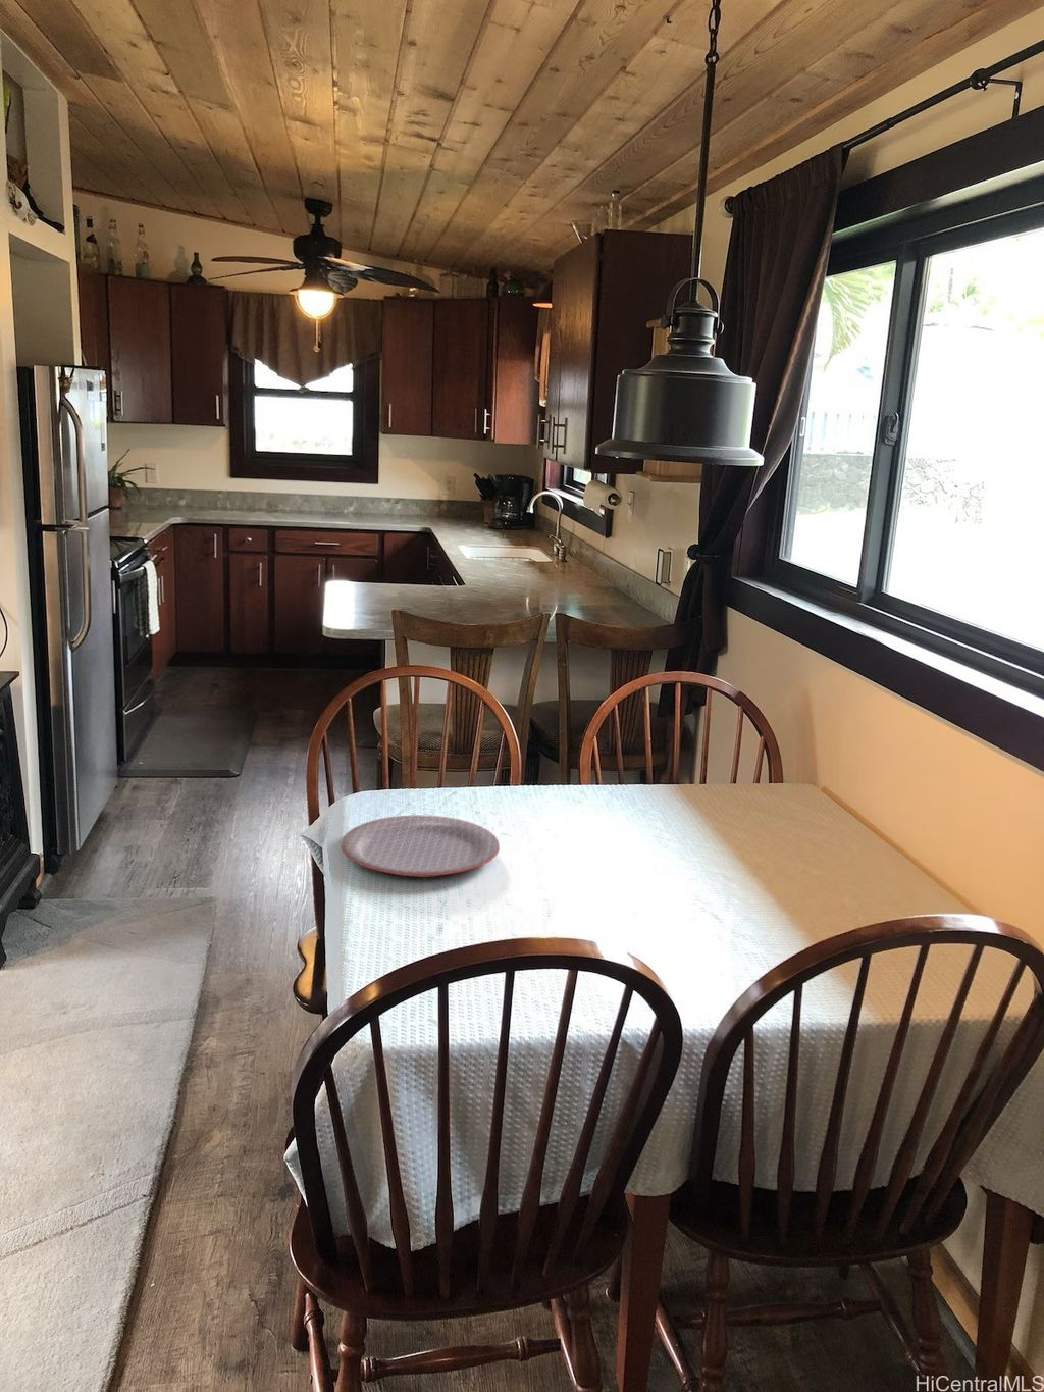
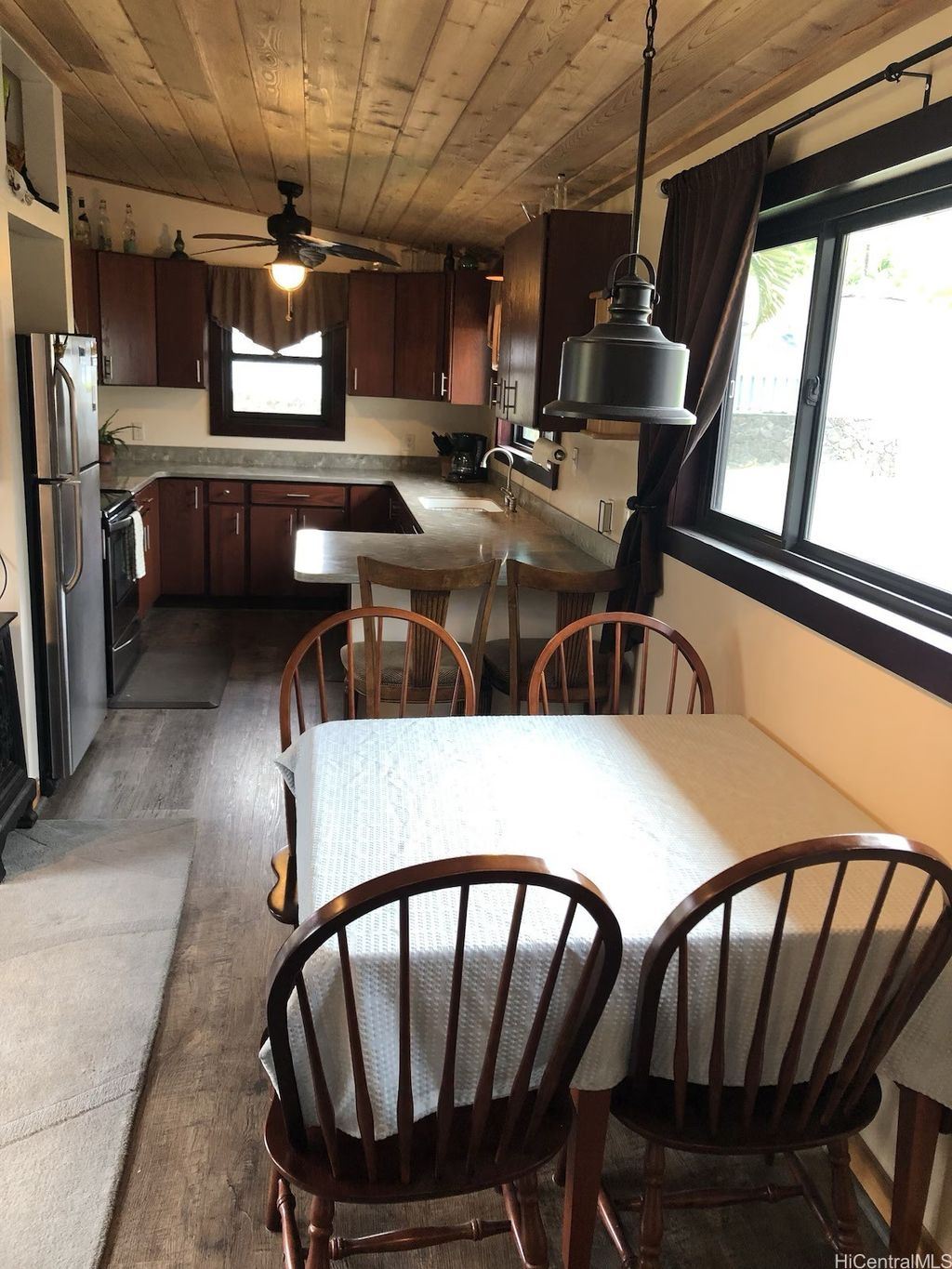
- plate (420, 848)
